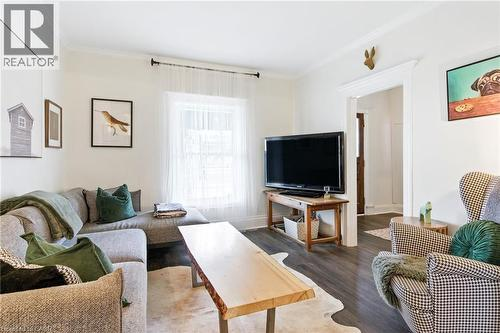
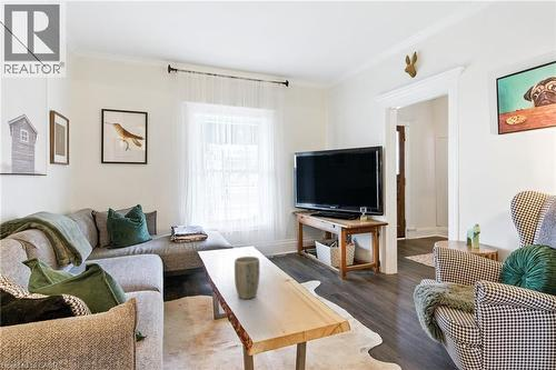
+ plant pot (247, 277)
